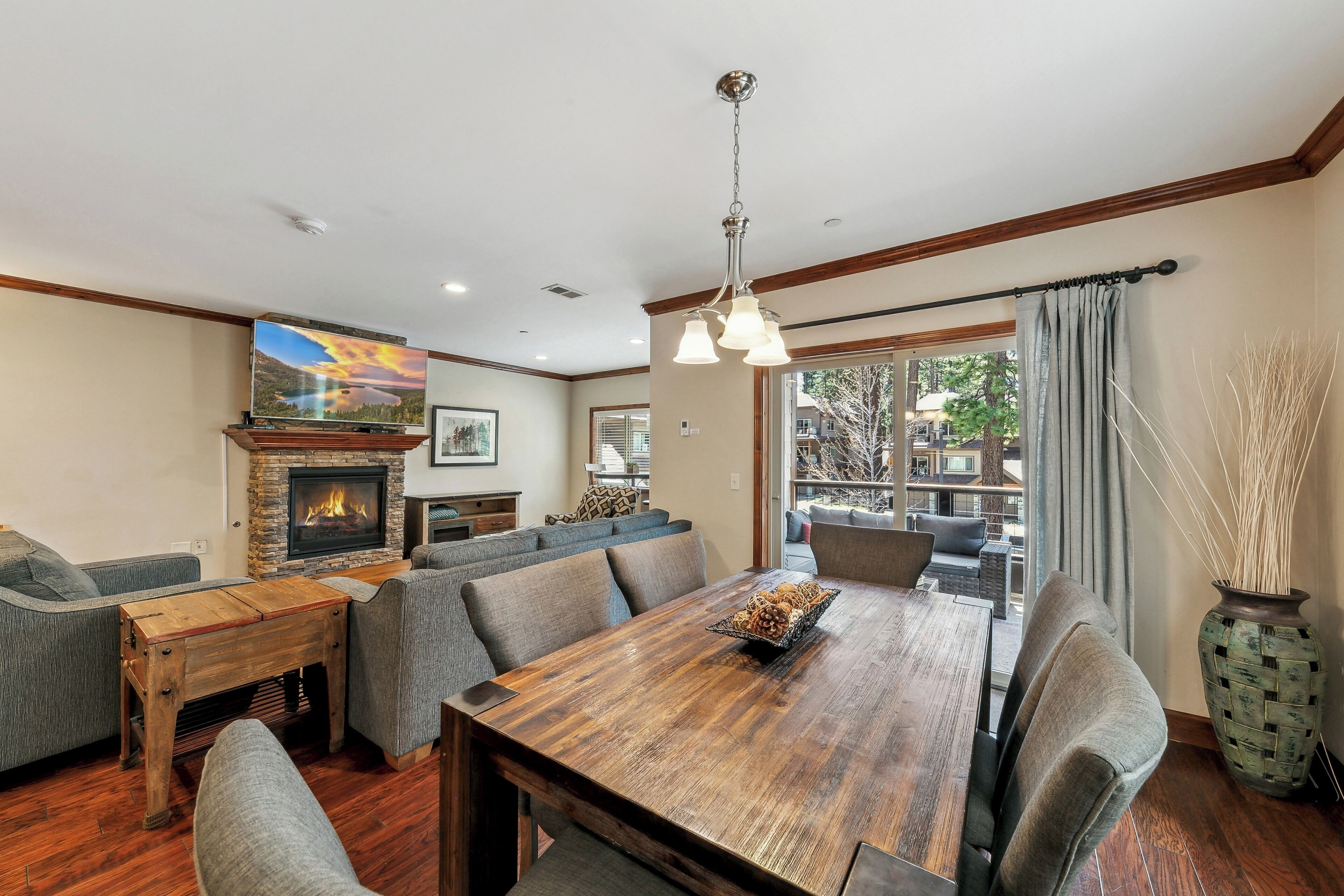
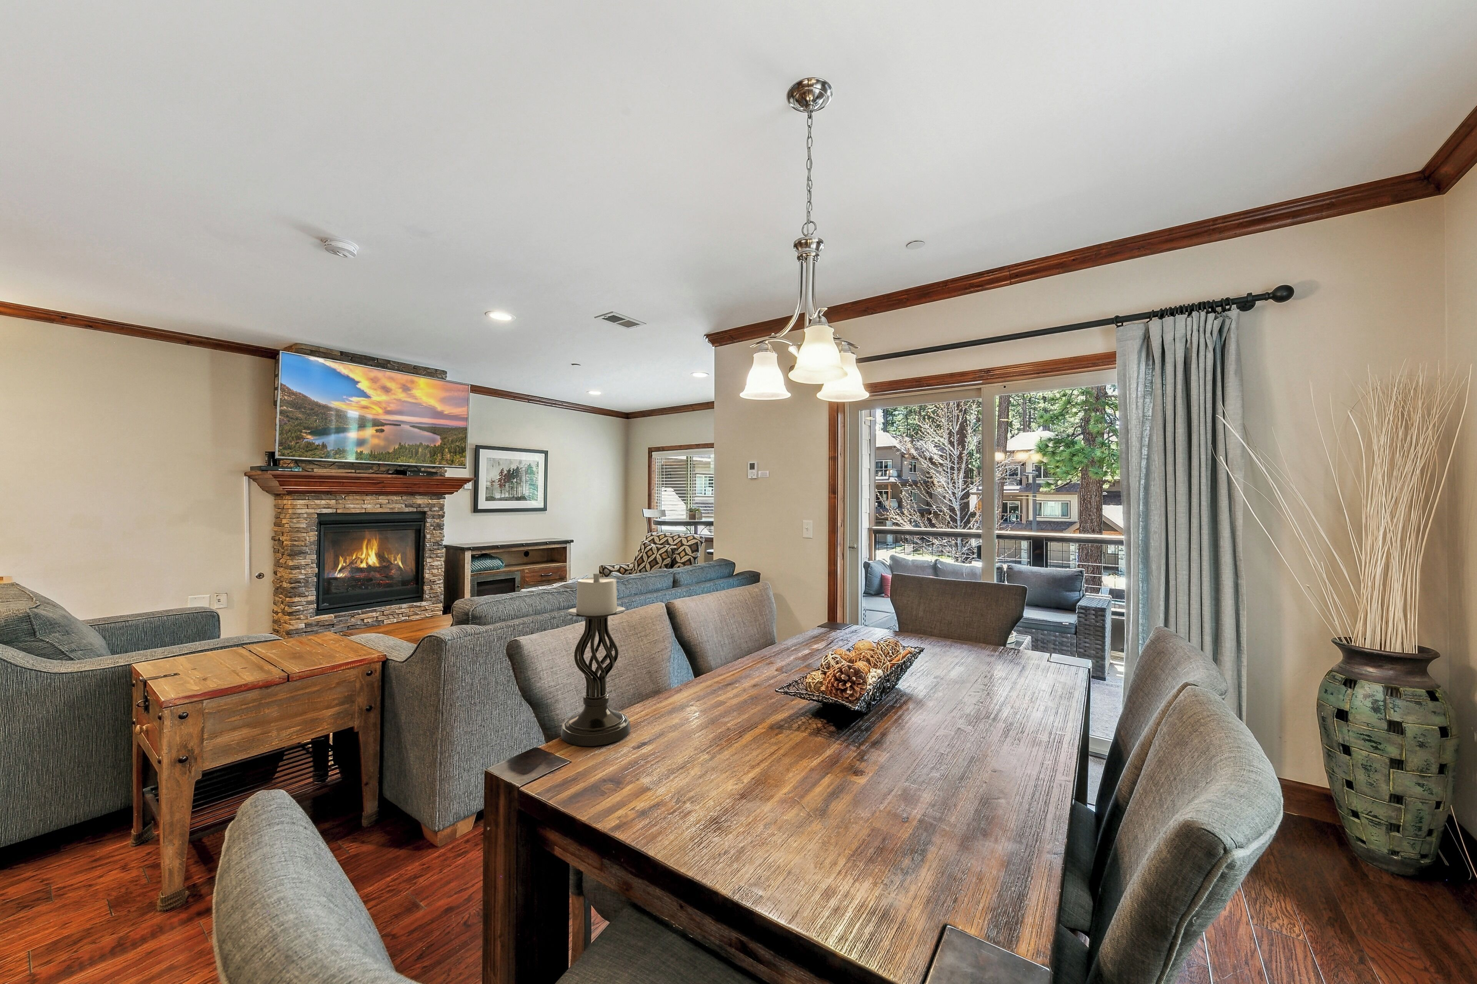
+ candle holder (596, 652)
